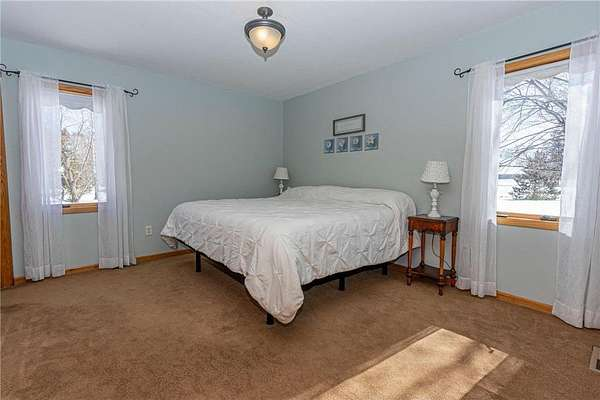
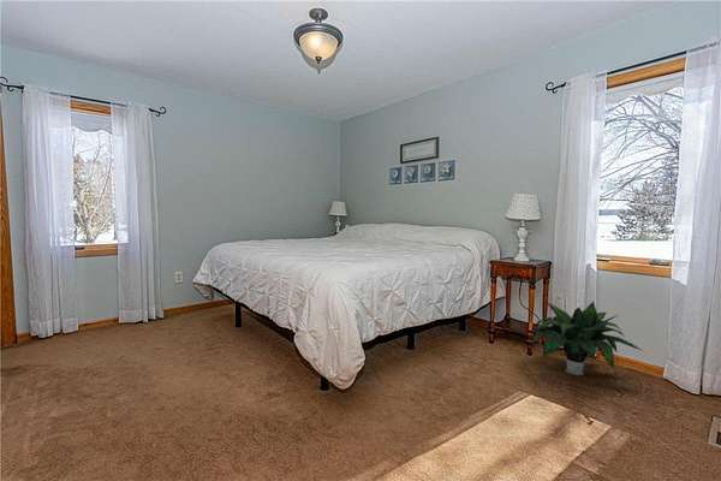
+ potted plant (579, 338)
